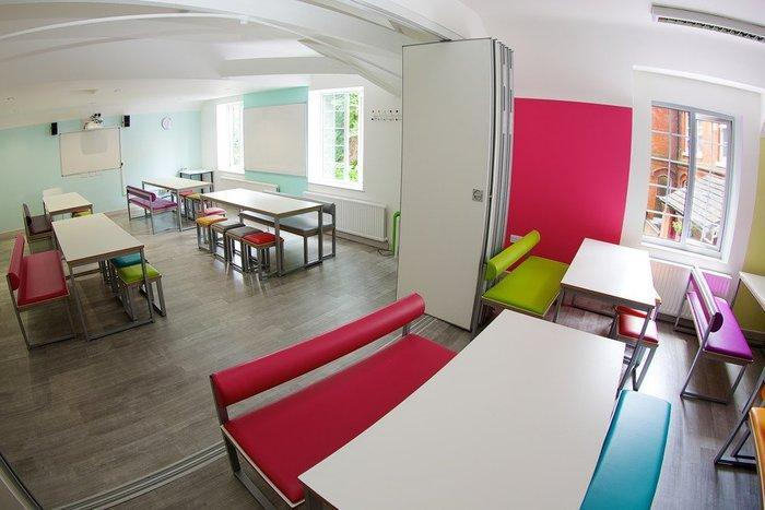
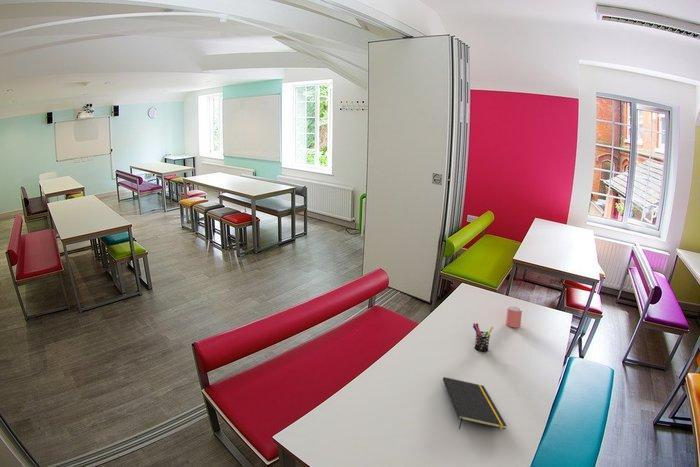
+ cup (515, 315)
+ pen holder (482, 336)
+ notepad (472, 401)
